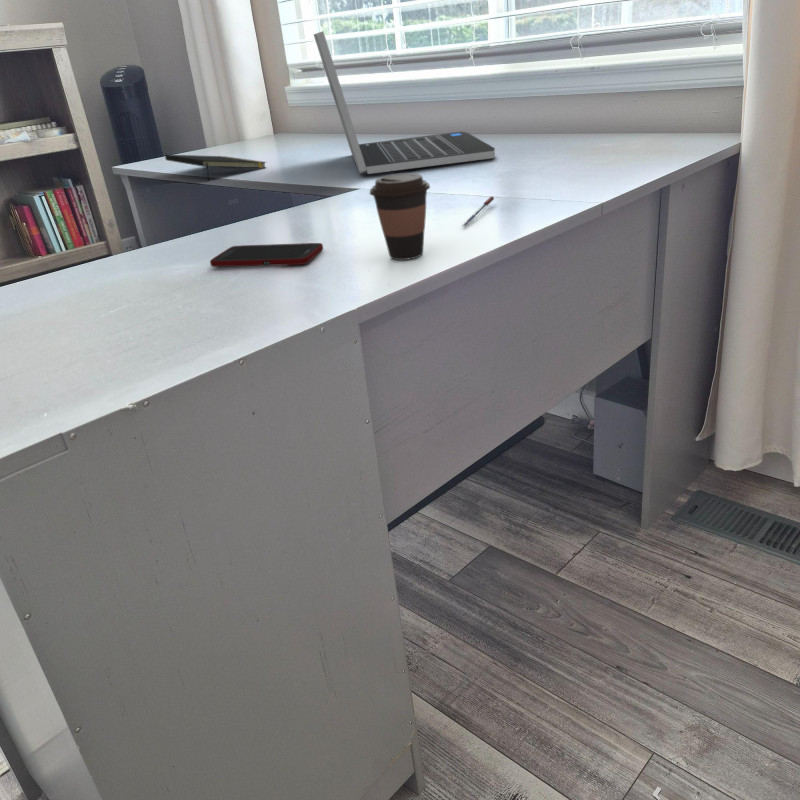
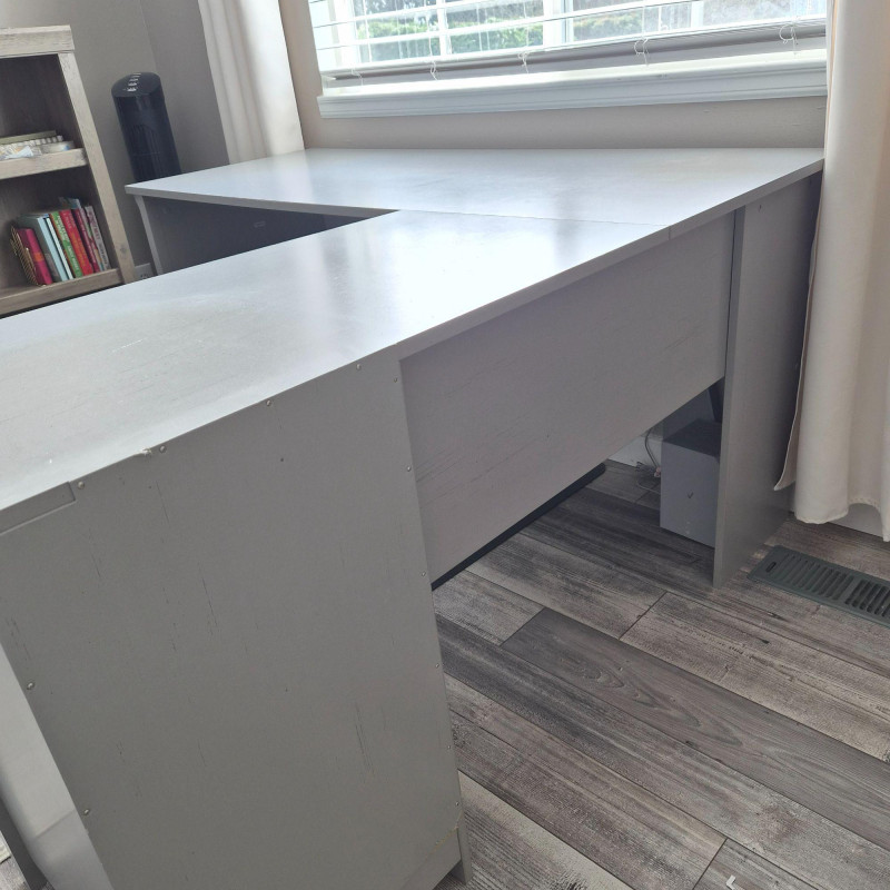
- cell phone (267, 255)
- laptop (406, 138)
- coffee cup (402, 217)
- pen (478, 210)
- notepad (214, 161)
